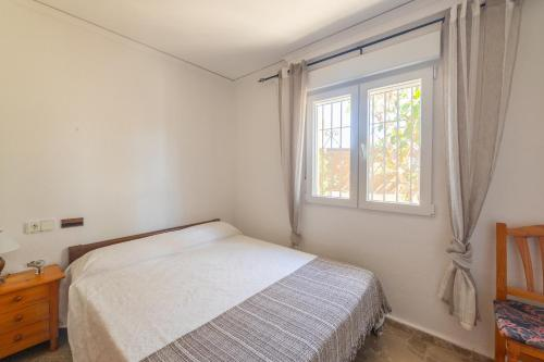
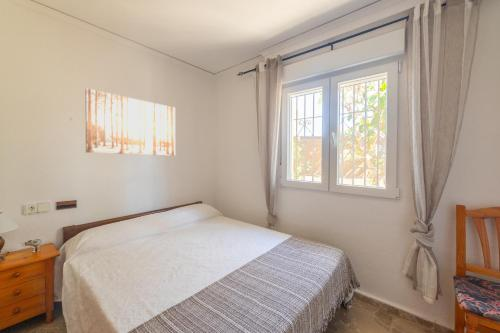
+ wall art (136, 126)
